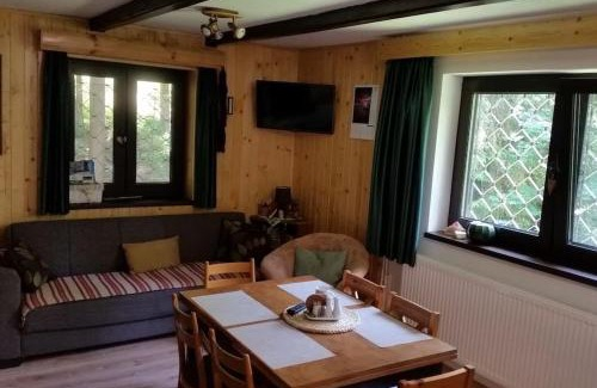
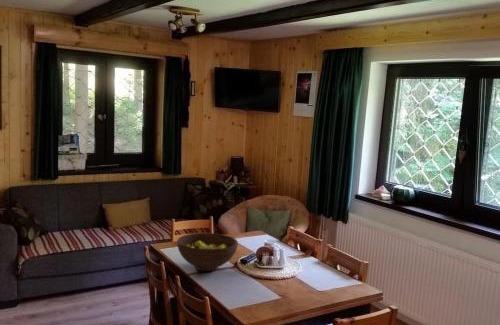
+ fruit bowl (207, 254)
